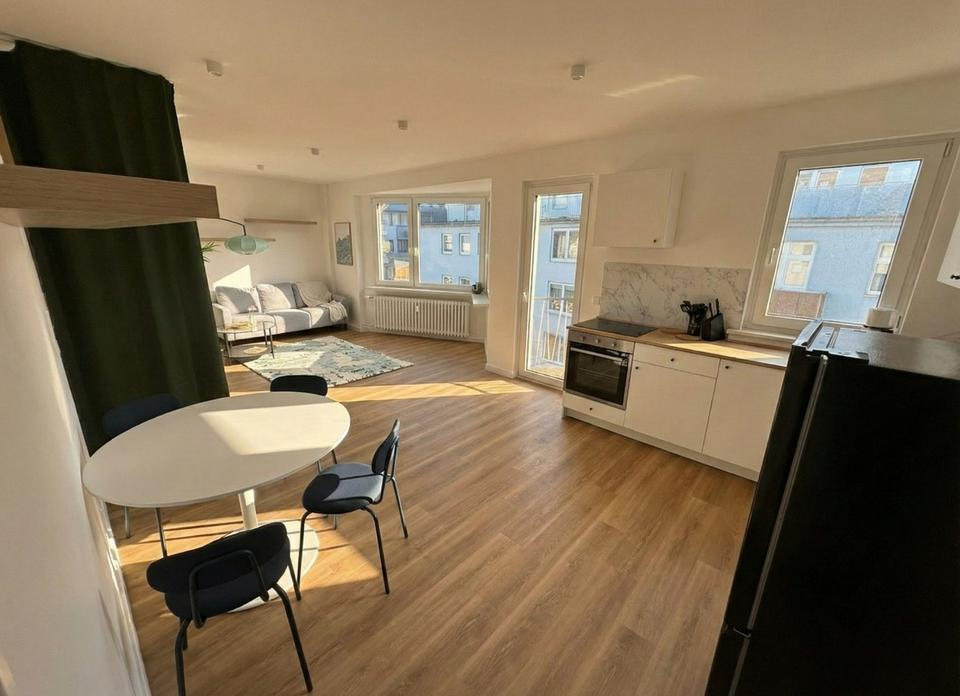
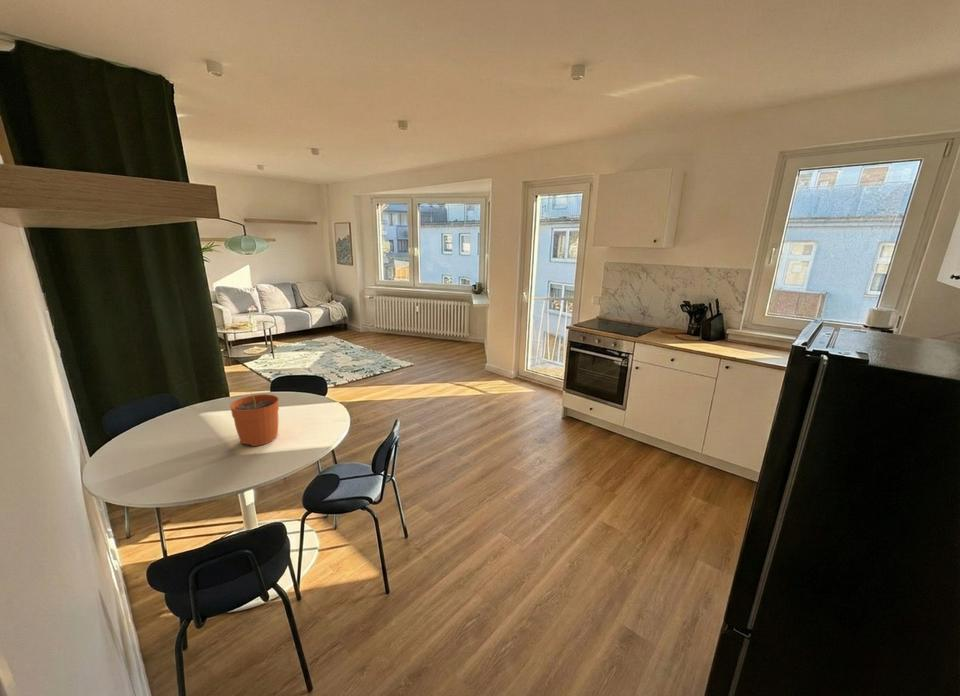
+ plant pot (256, 411)
